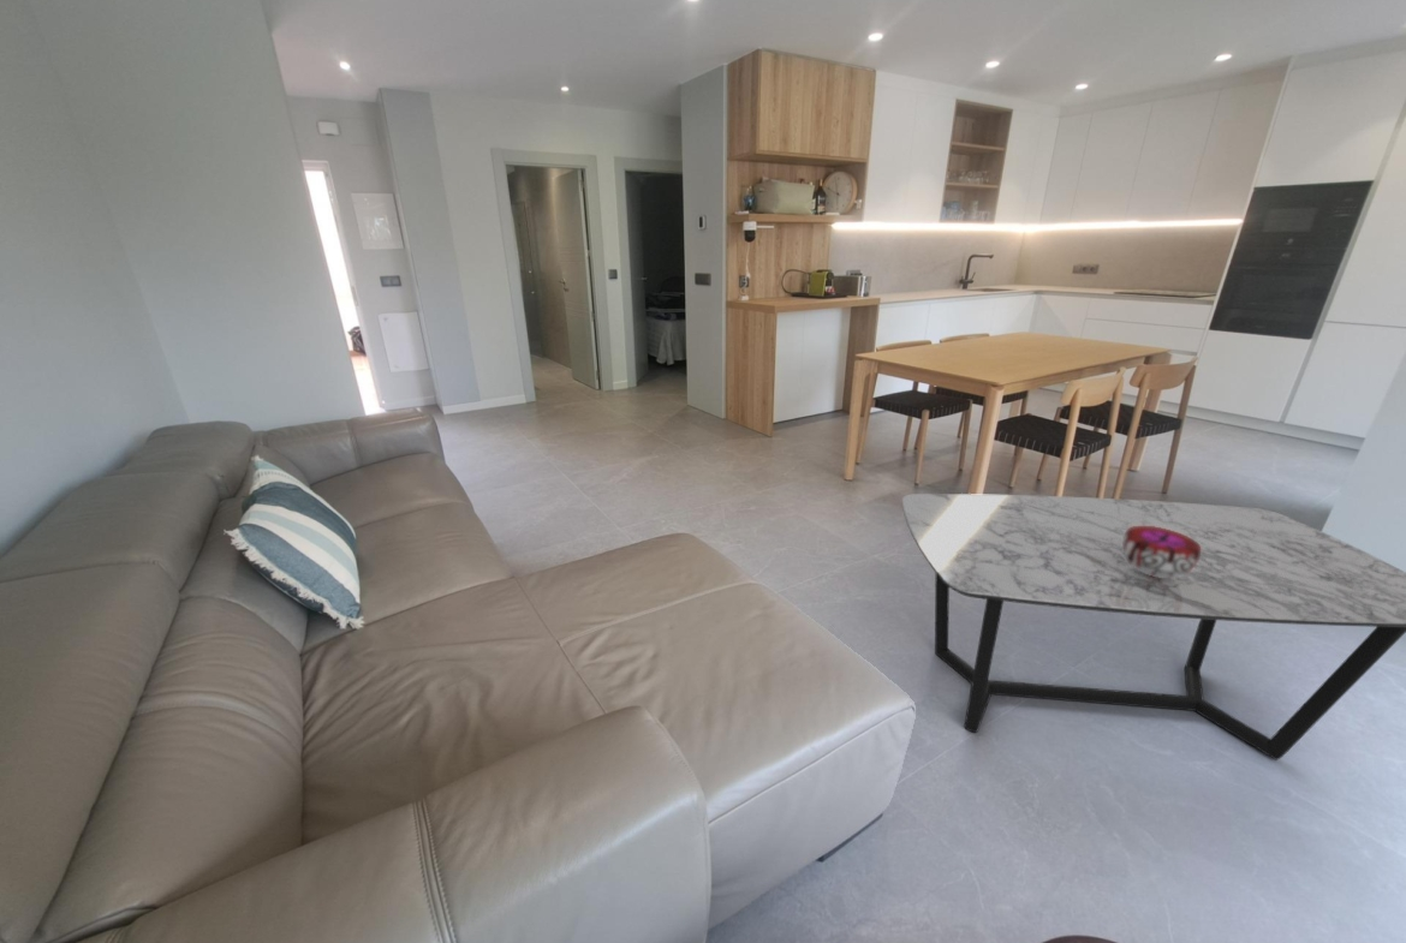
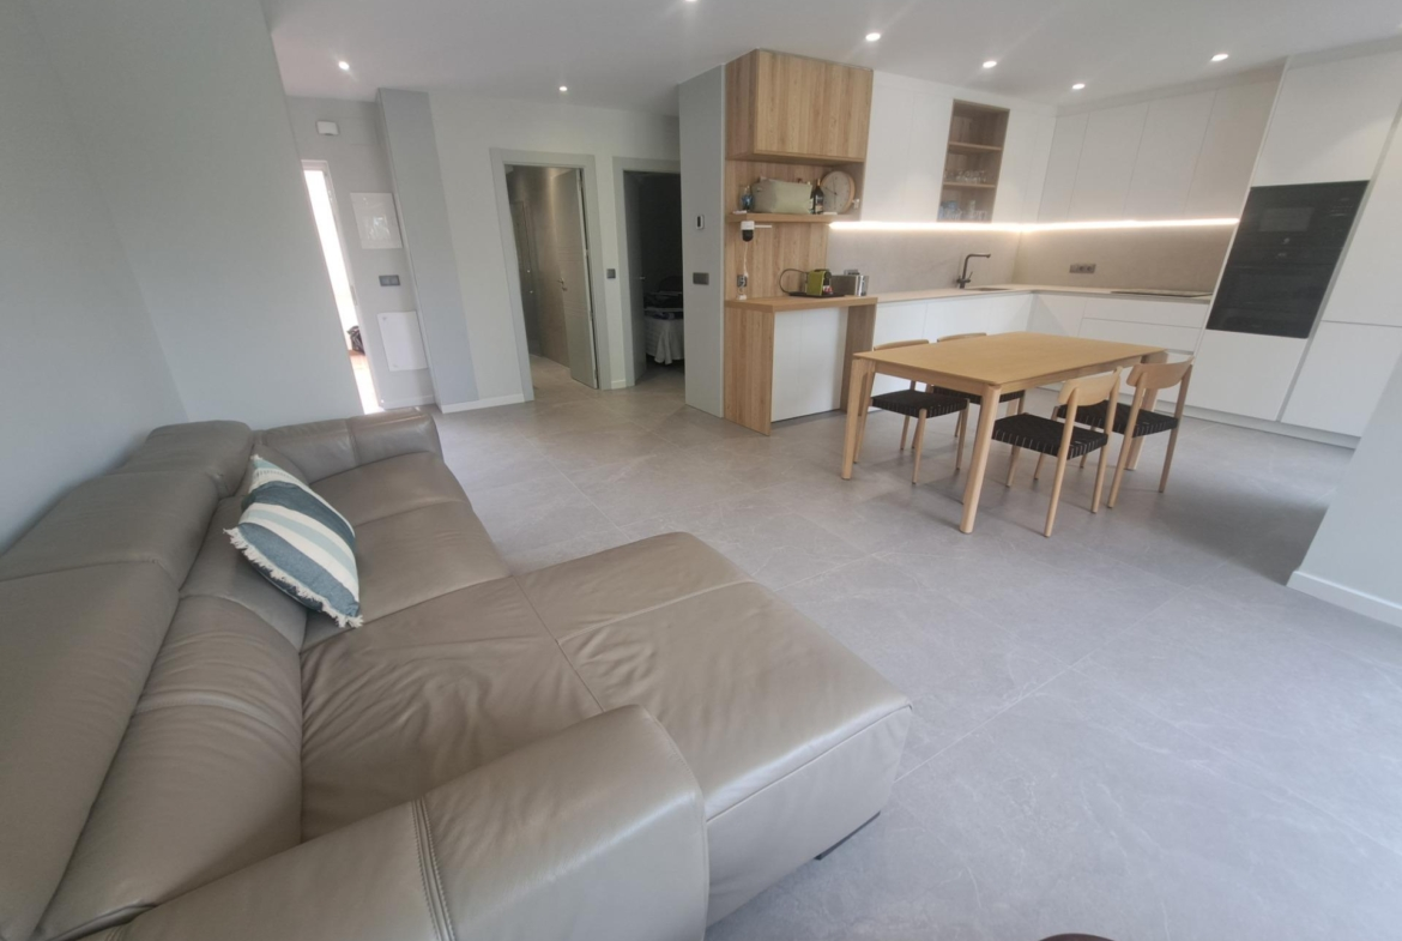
- decorative bowl (1157, 554)
- coffee table (1112, 611)
